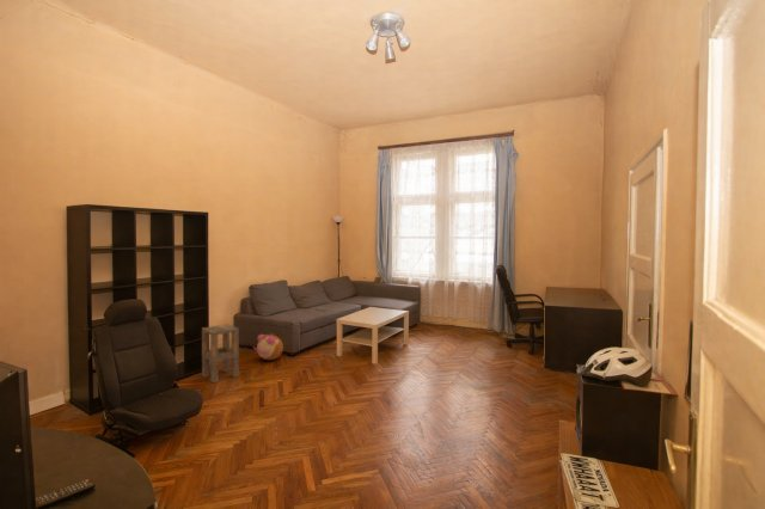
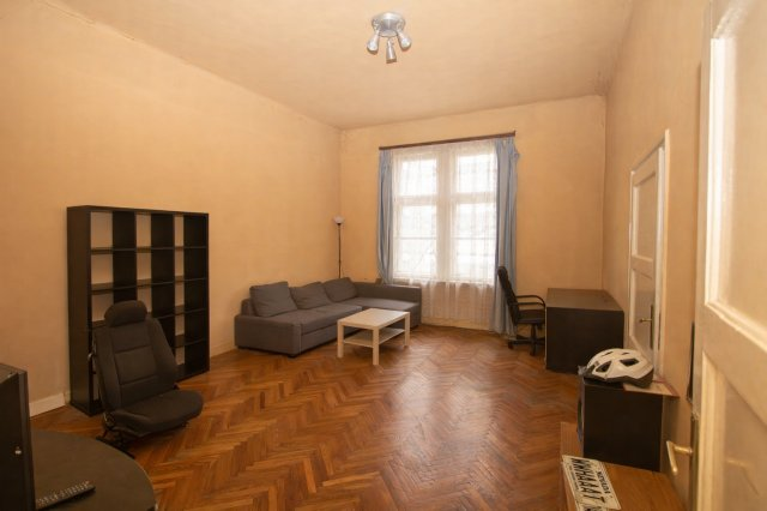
- plush toy (269, 347)
- side table (220, 351)
